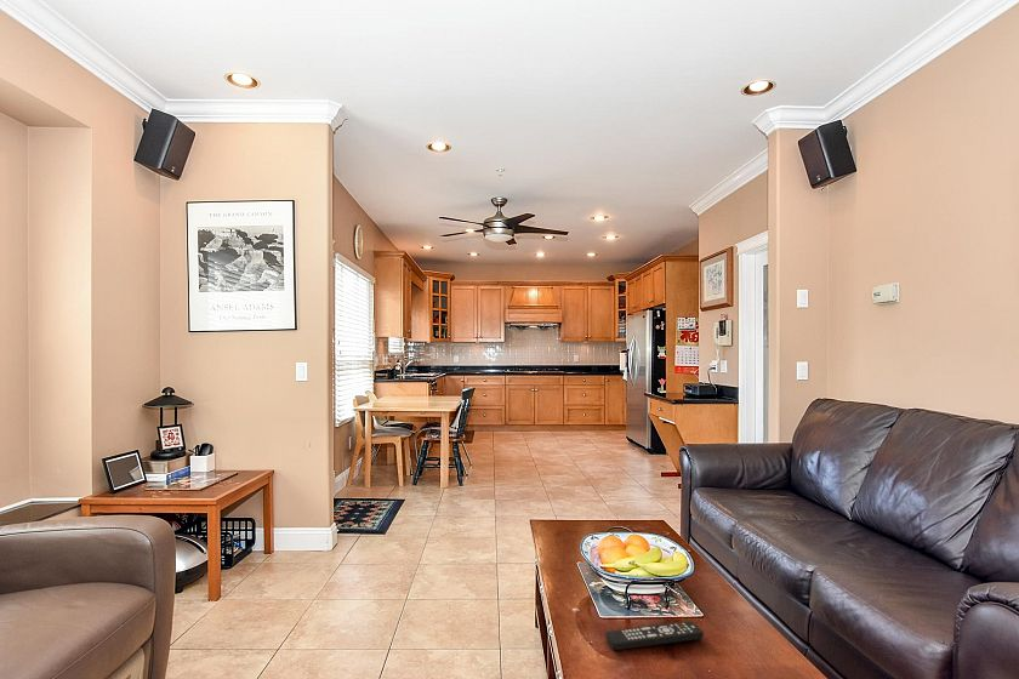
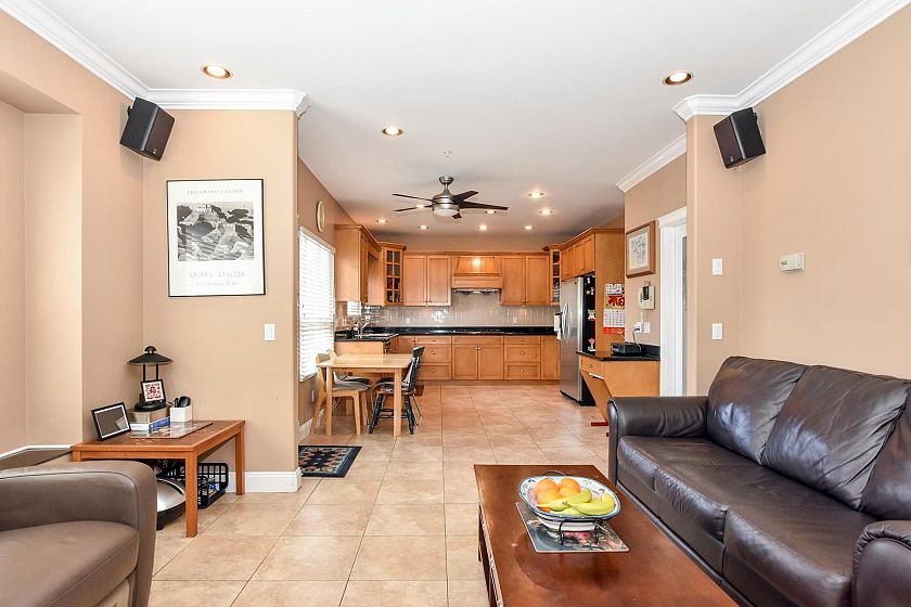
- remote control (654, 635)
